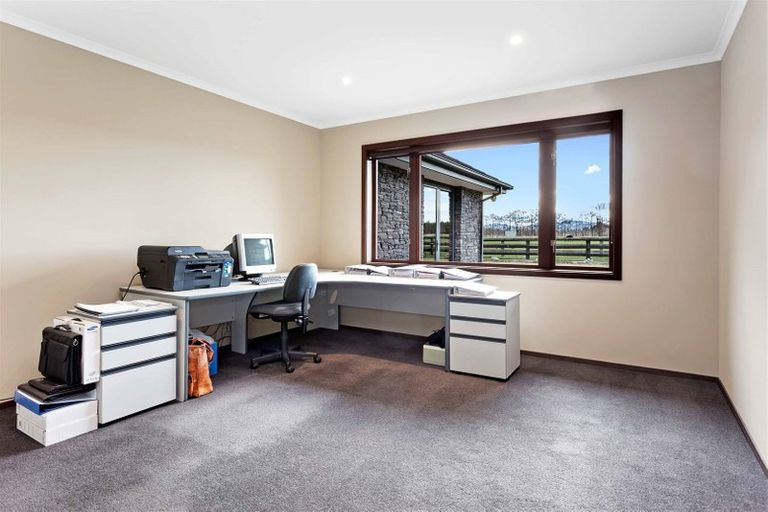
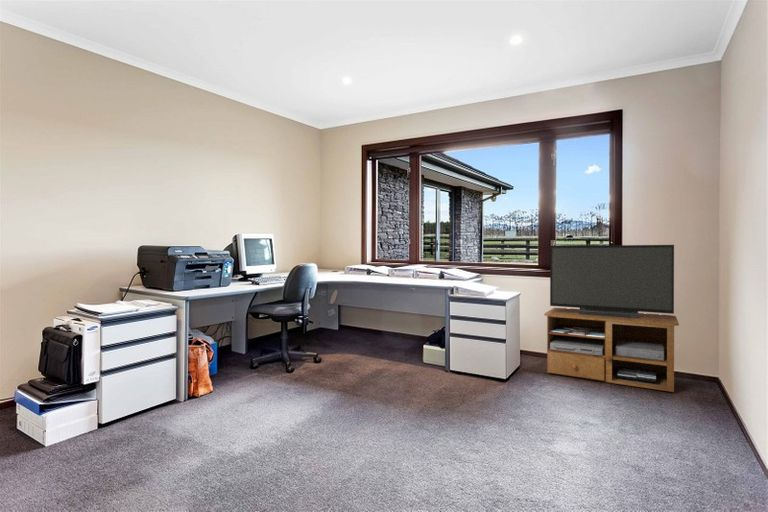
+ tv stand (608, 310)
